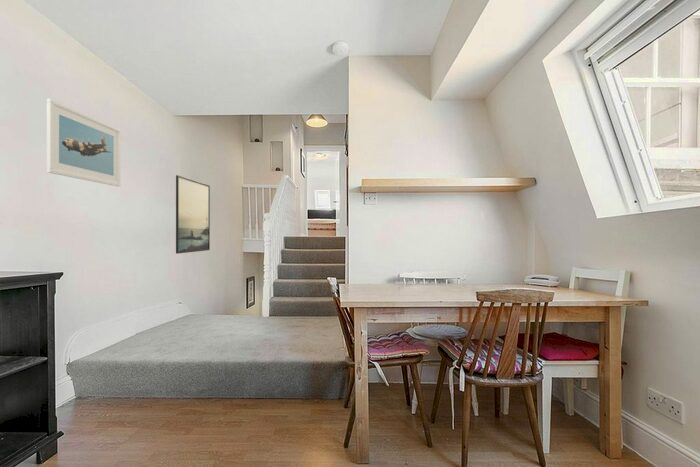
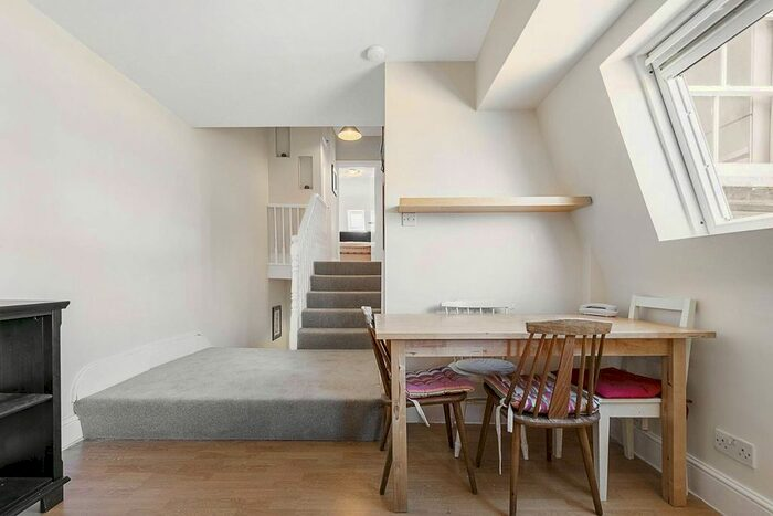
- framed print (88, 148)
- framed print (194, 216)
